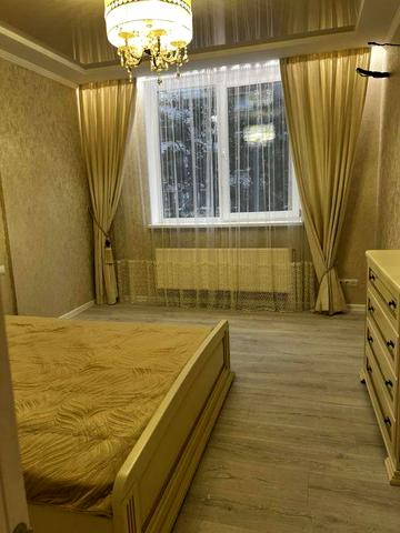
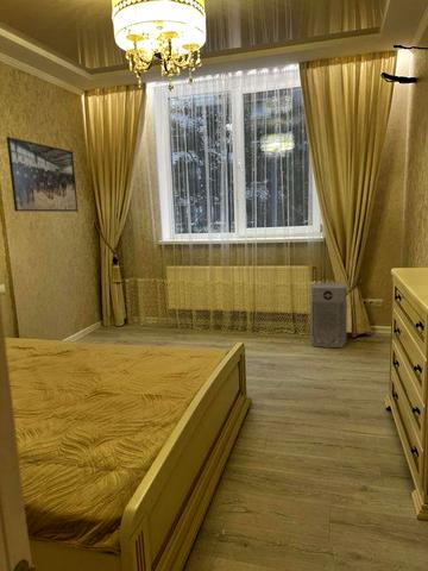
+ air purifier (328, 313)
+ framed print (46, 178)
